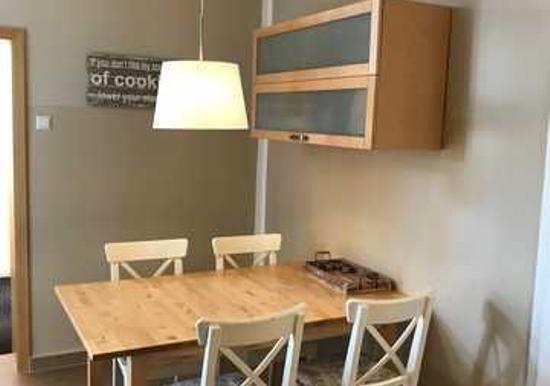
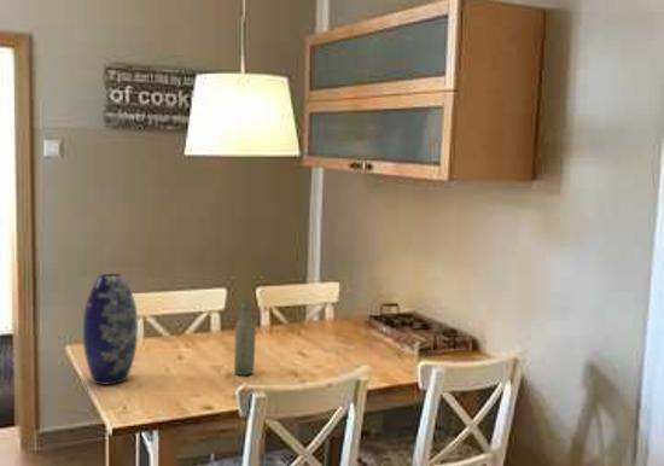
+ bottle (245, 337)
+ vase (110, 327)
